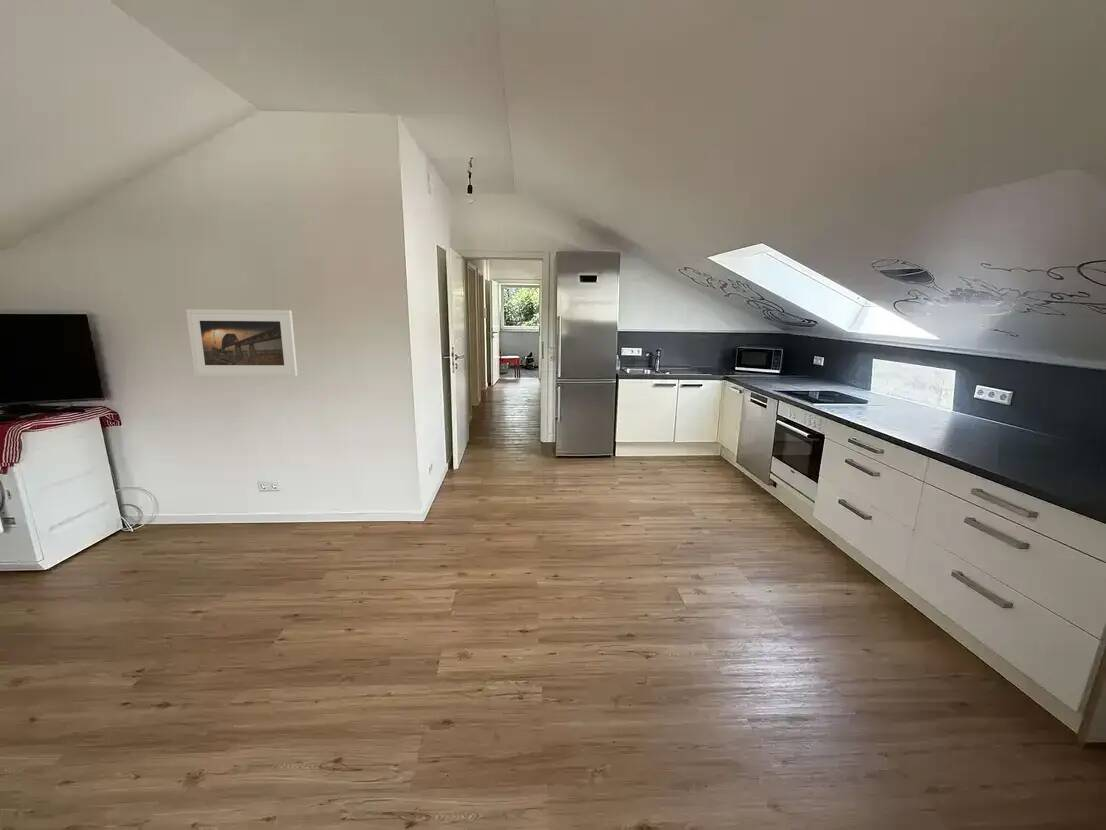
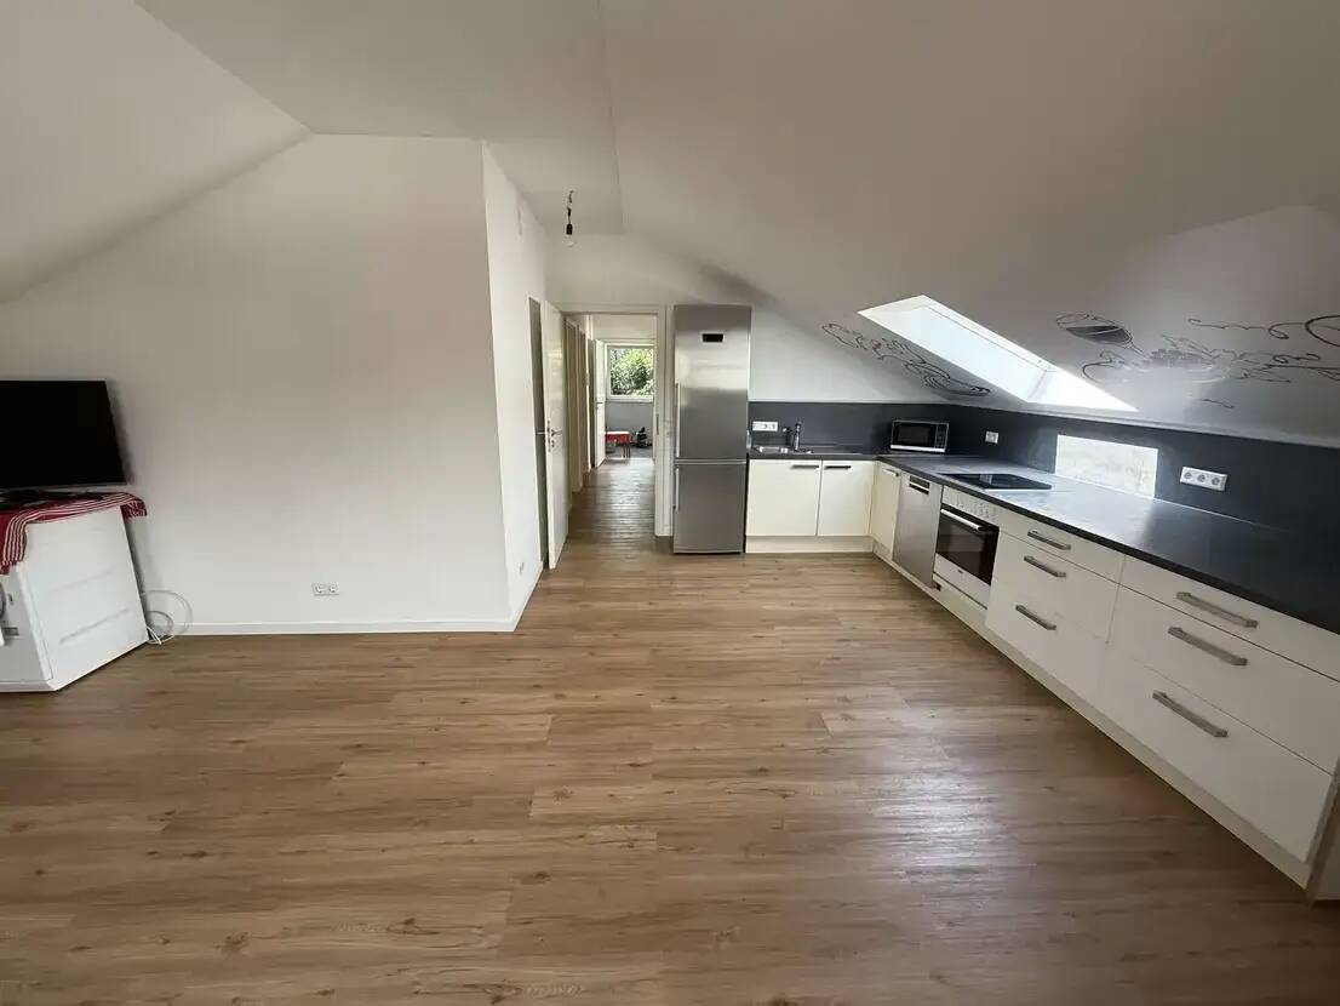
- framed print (243, 343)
